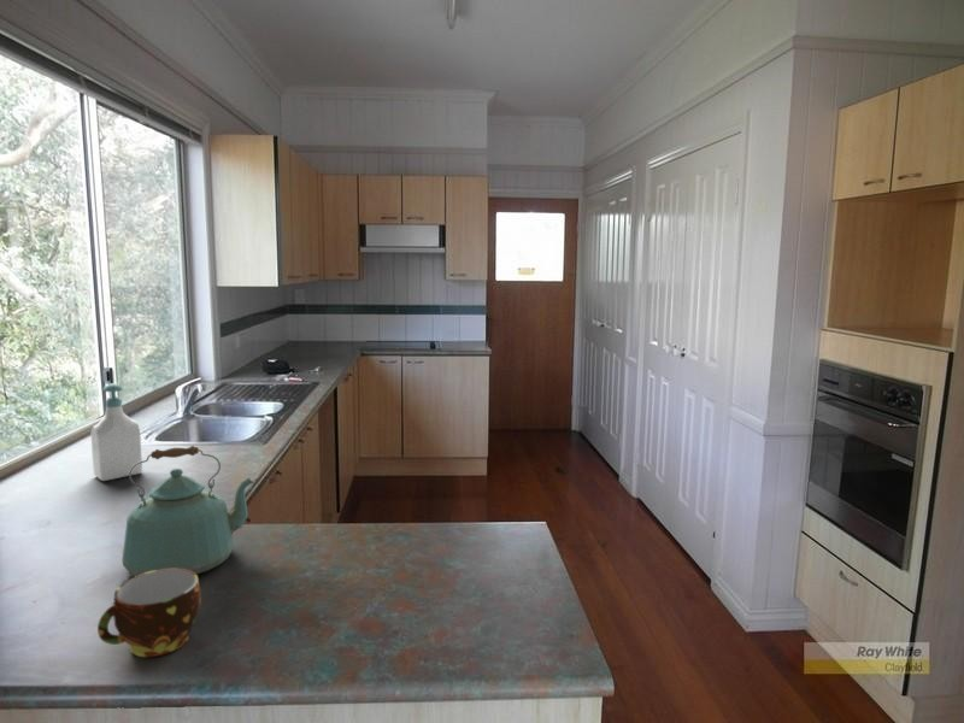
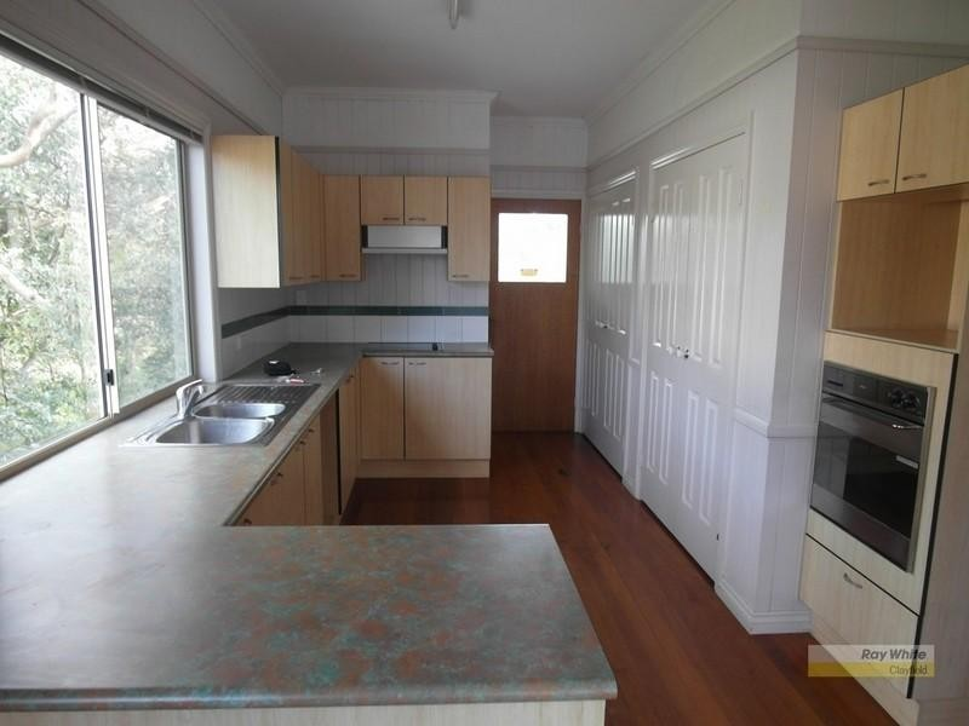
- soap bottle (113, 429)
- kettle (189, 504)
- cup (155, 616)
